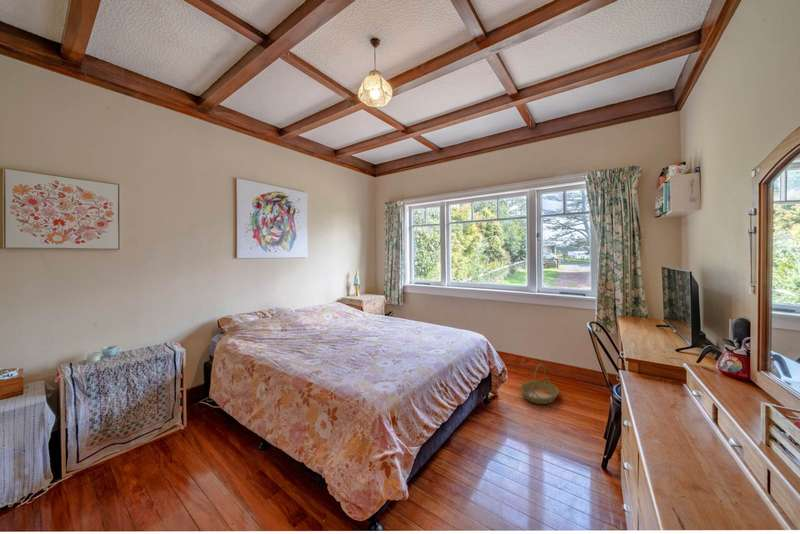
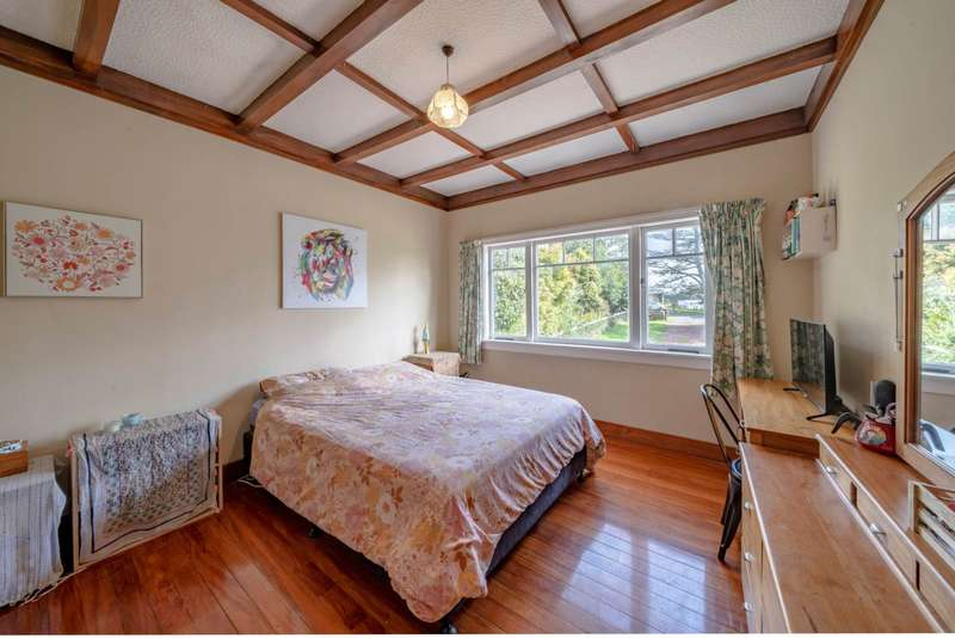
- basket (539, 380)
